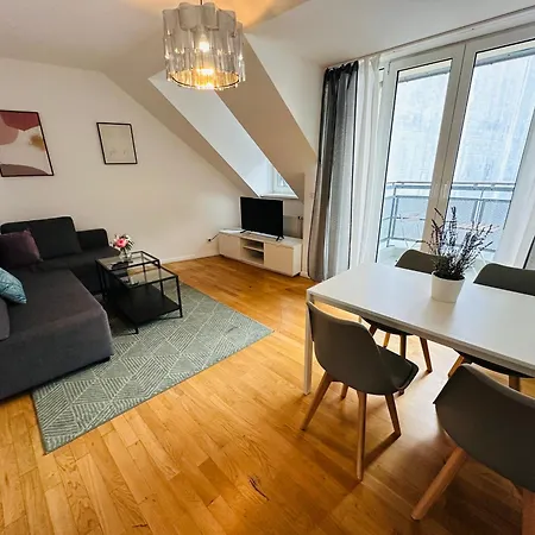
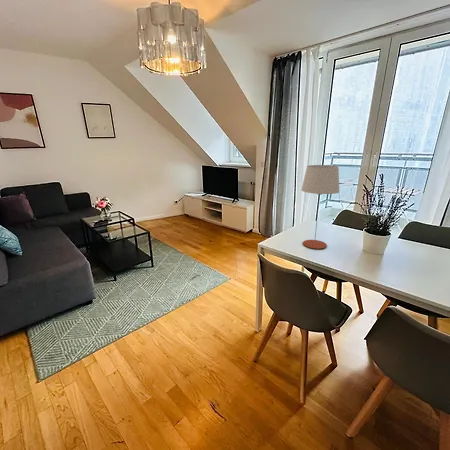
+ table lamp (318, 207)
